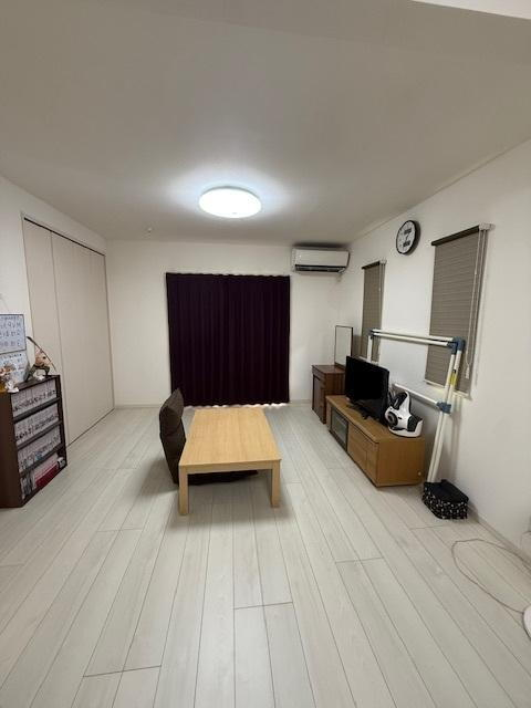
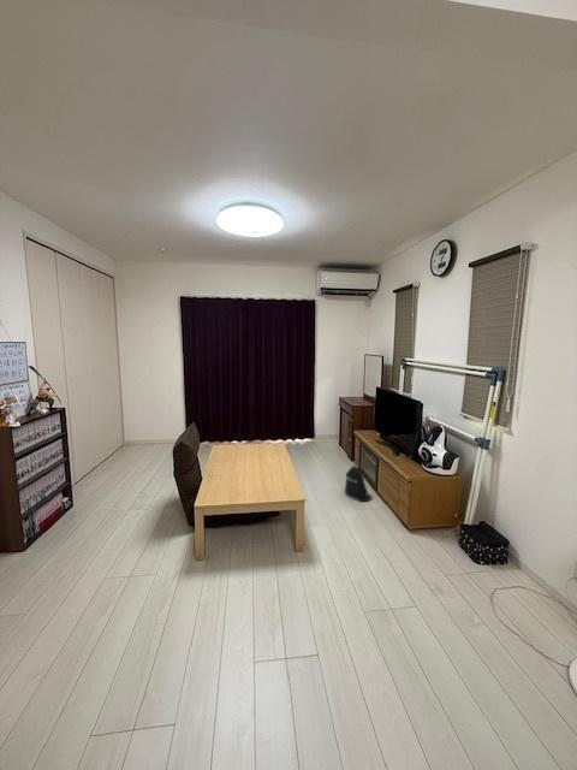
+ backpack (357, 480)
